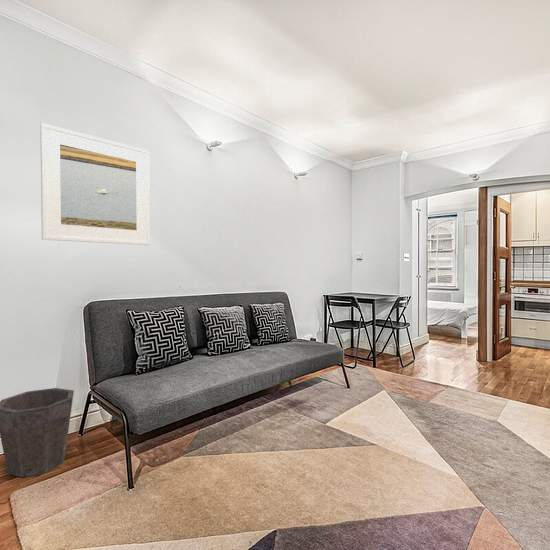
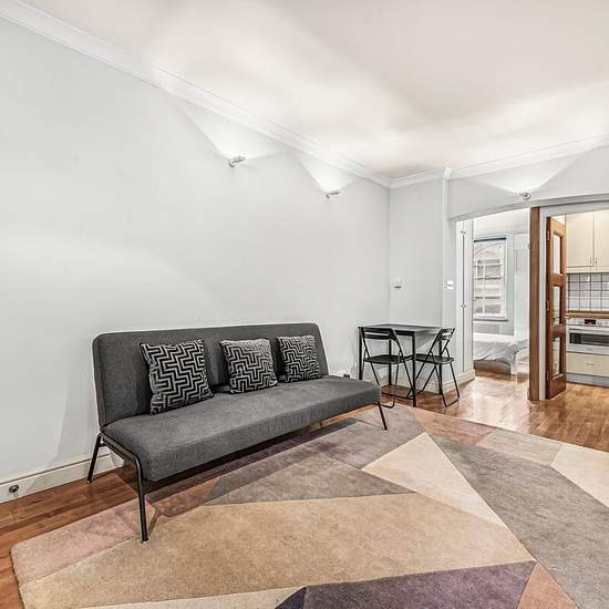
- waste bin (37, 431)
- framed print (100, 190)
